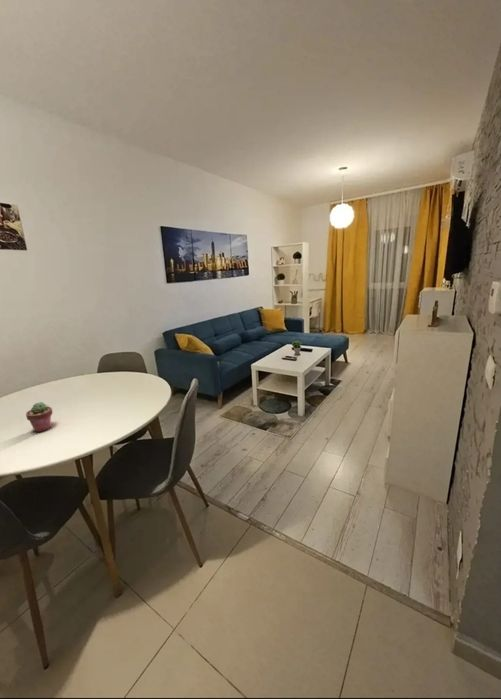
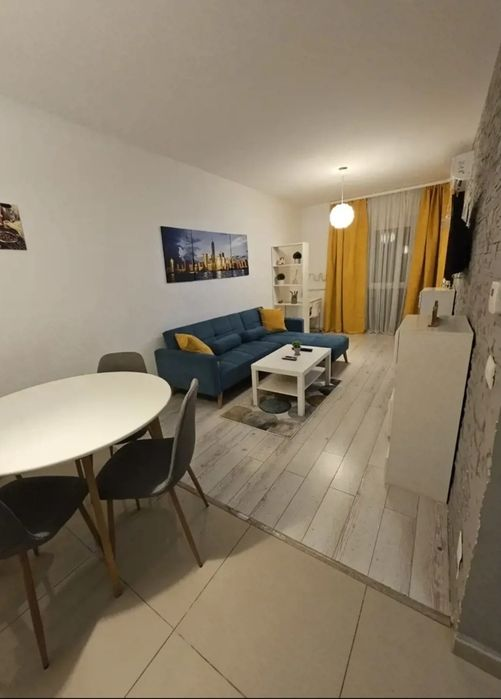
- potted succulent (40, 416)
